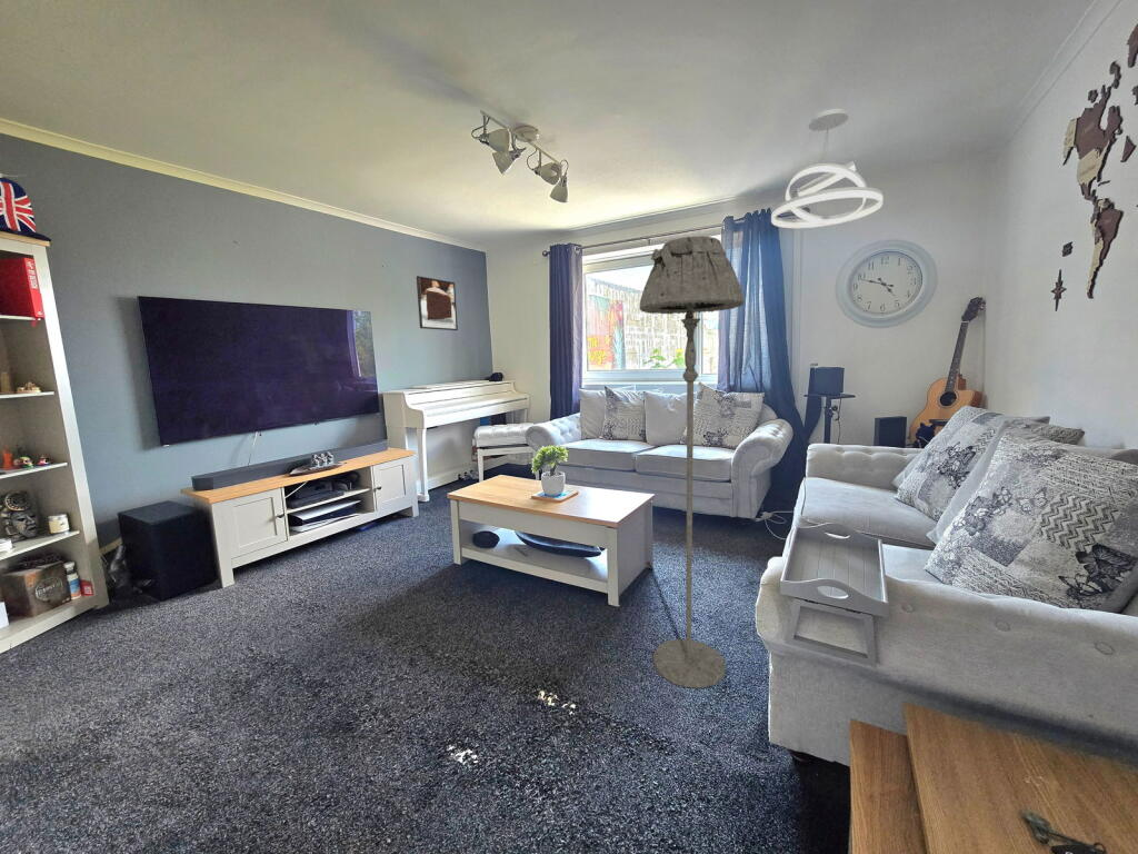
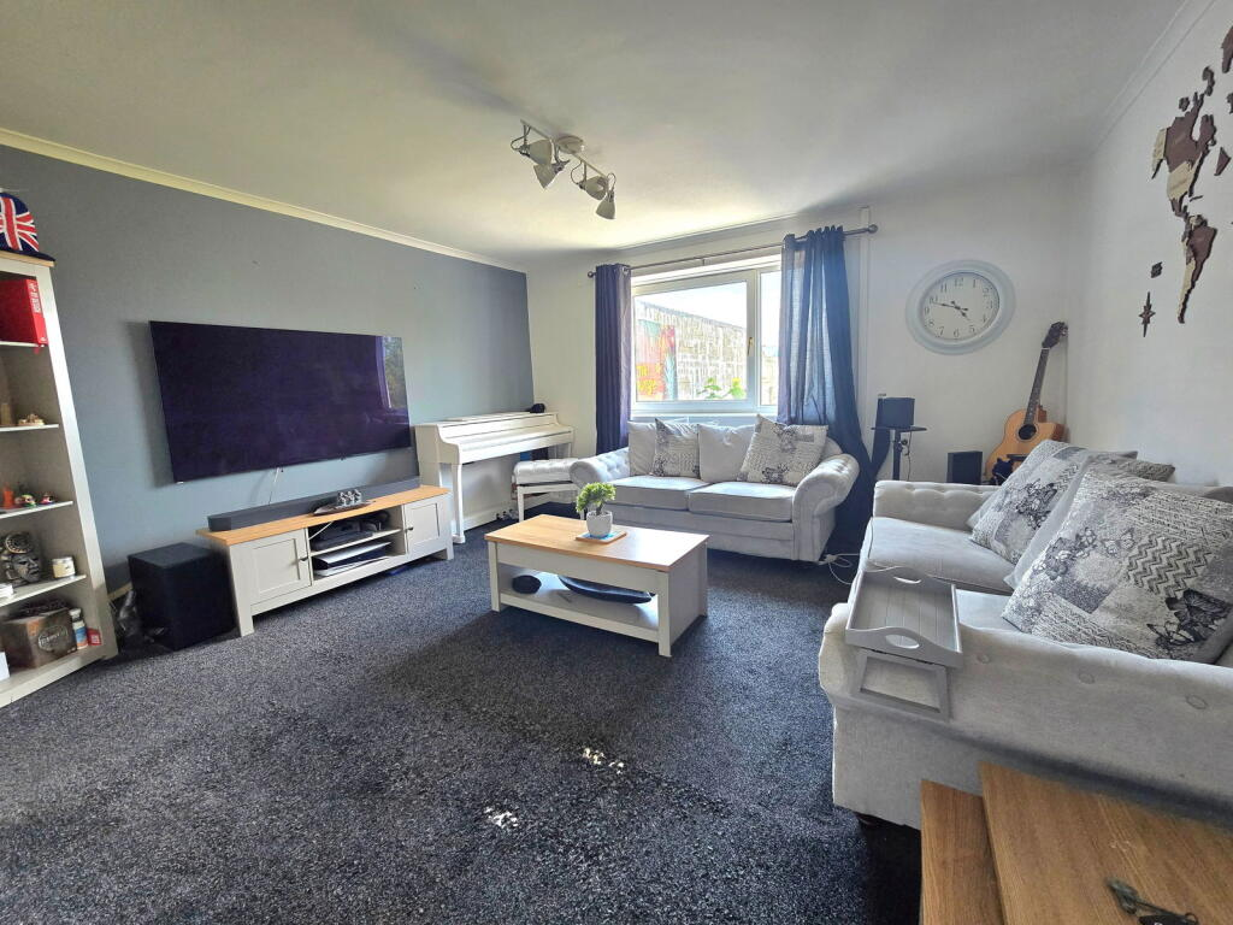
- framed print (438, 304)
- pendant light (826, 168)
- floor lamp (689, 466)
